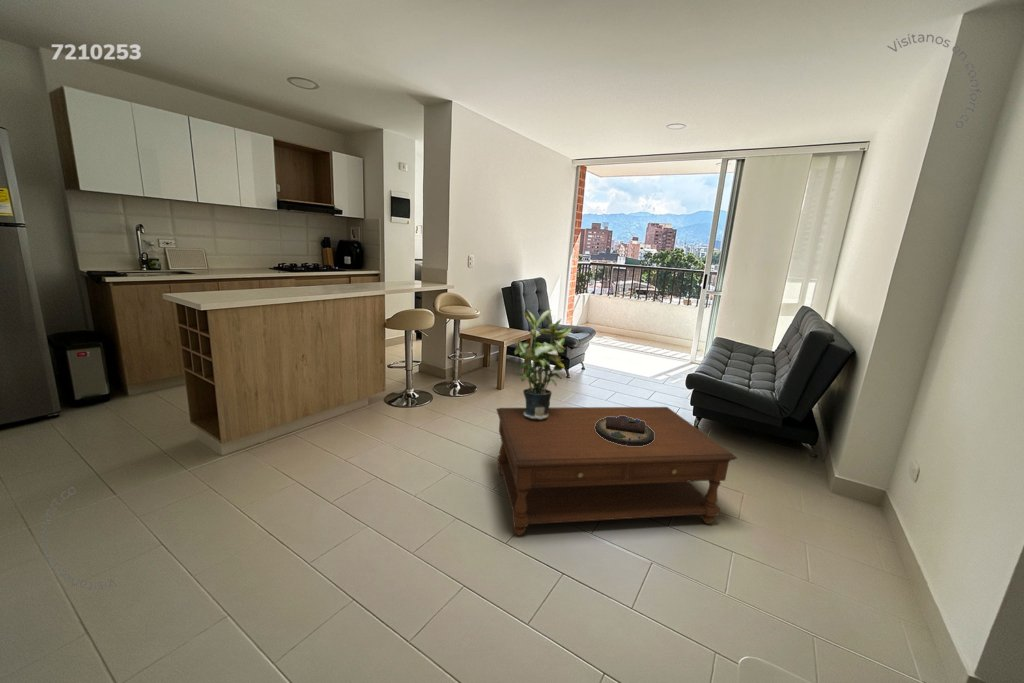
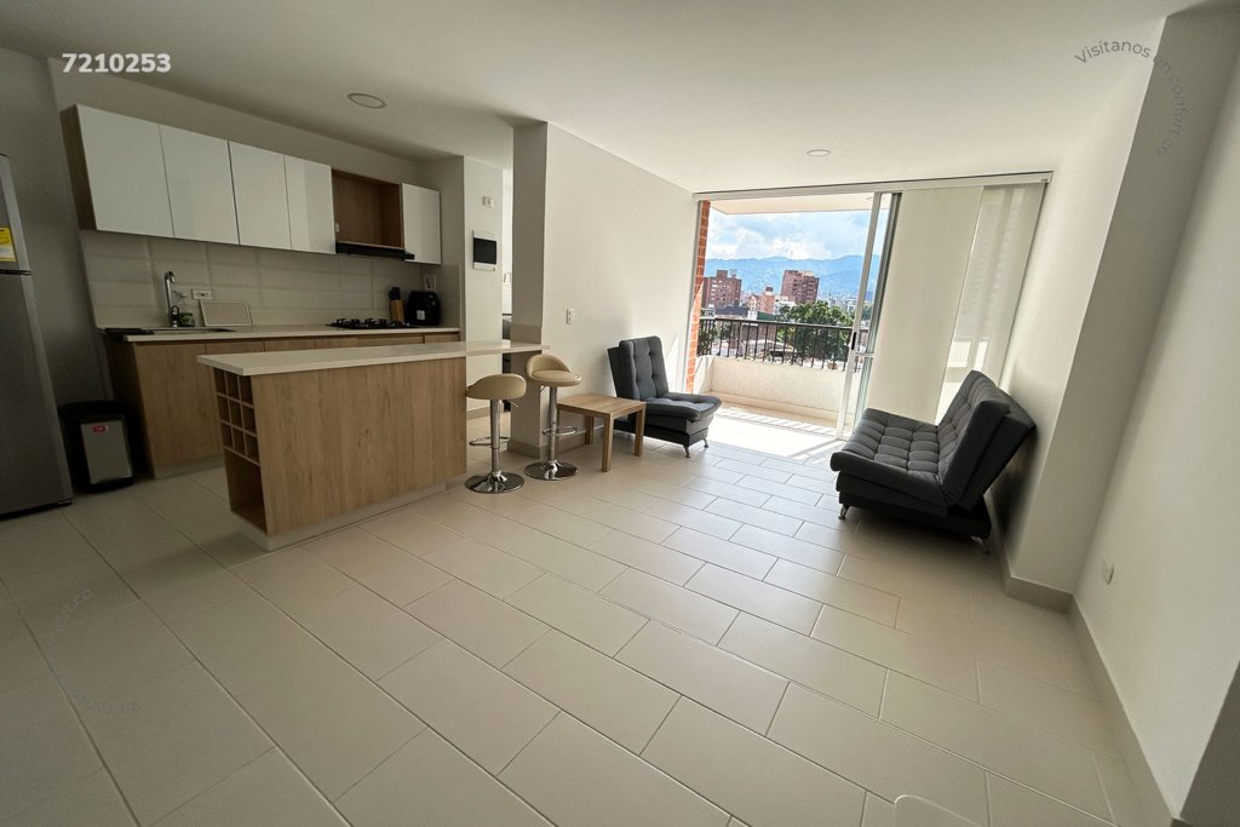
- coffee table (601, 463)
- decorative bowl (625, 424)
- potted plant (544, 366)
